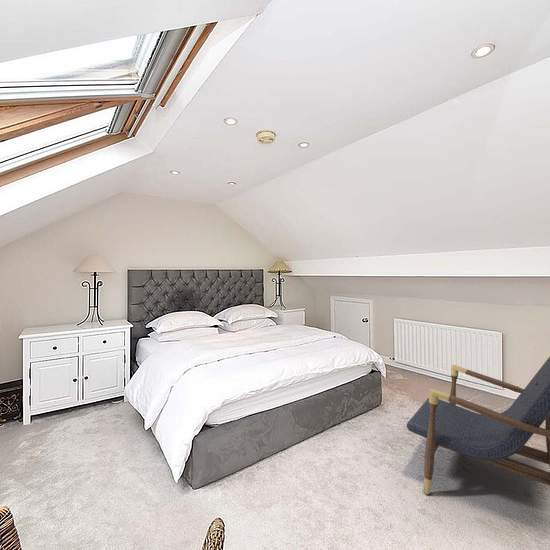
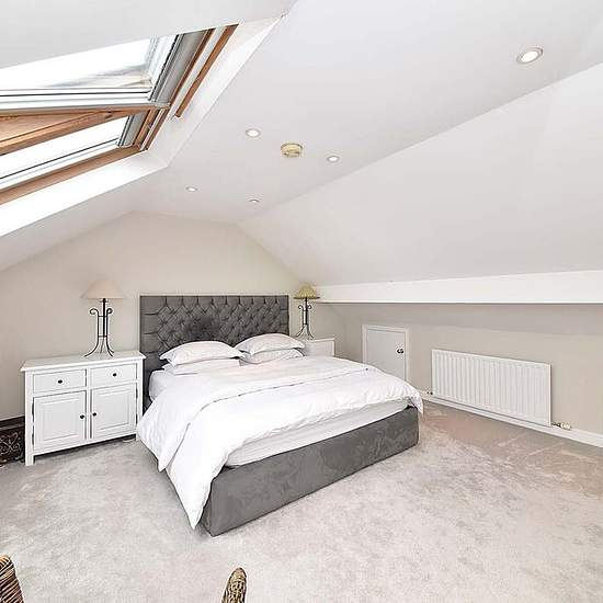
- lounge chair (486, 415)
